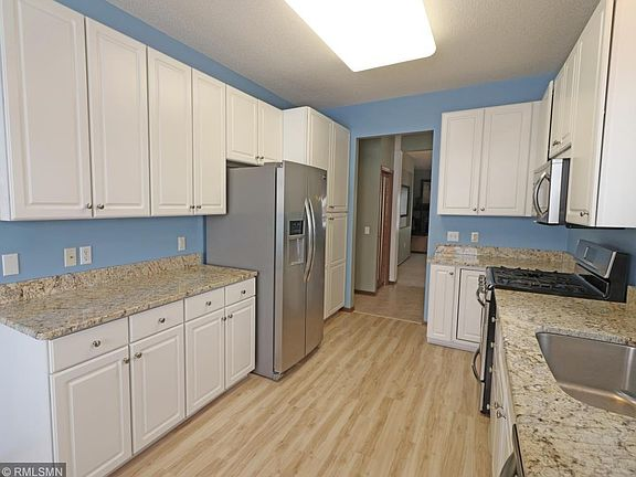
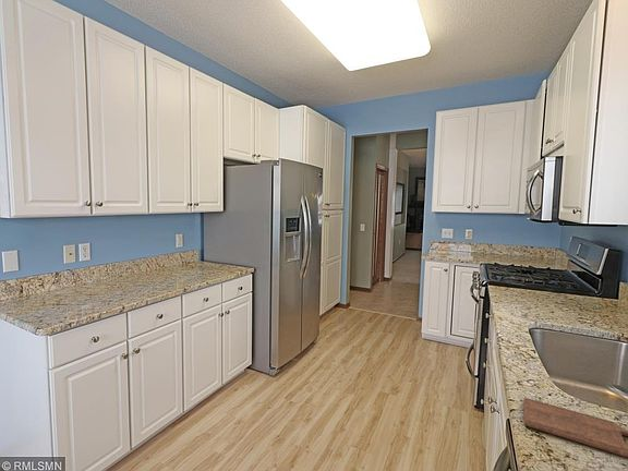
+ cutting board (577, 425)
